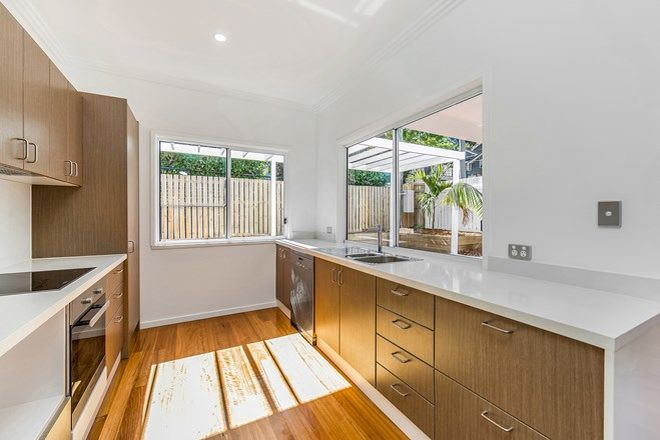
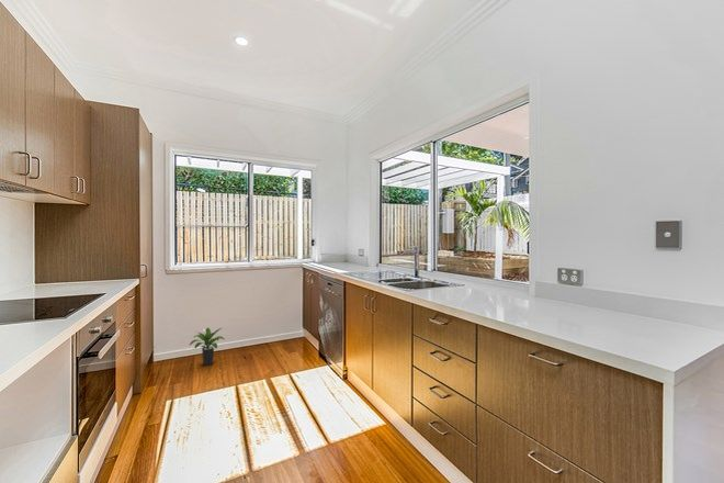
+ potted plant (207, 346)
